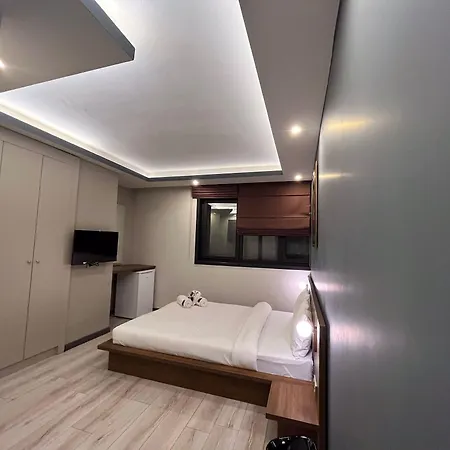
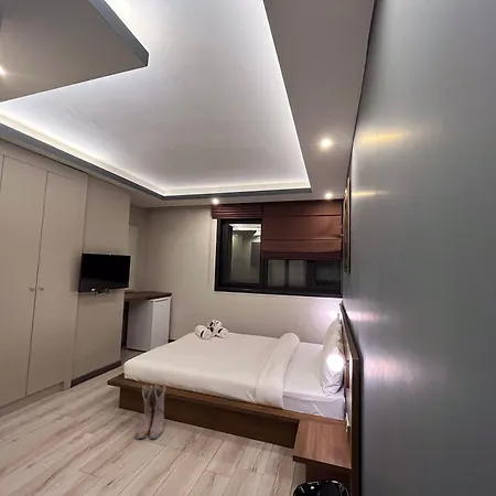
+ boots (152, 409)
